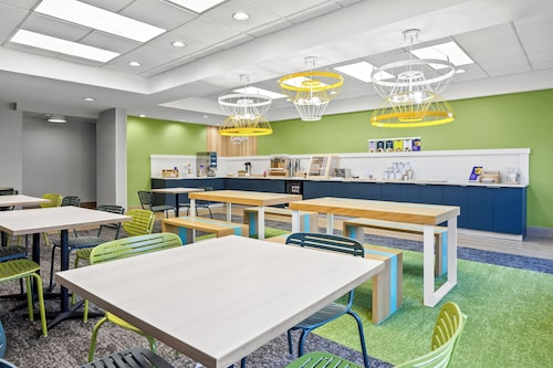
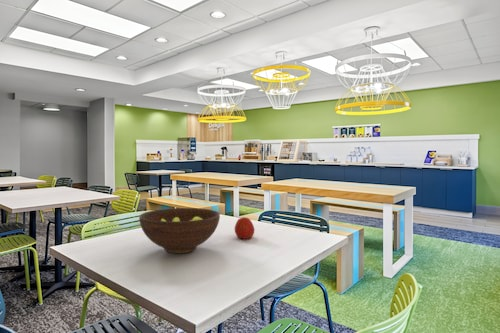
+ fruit bowl (180, 232)
+ apple (244, 227)
